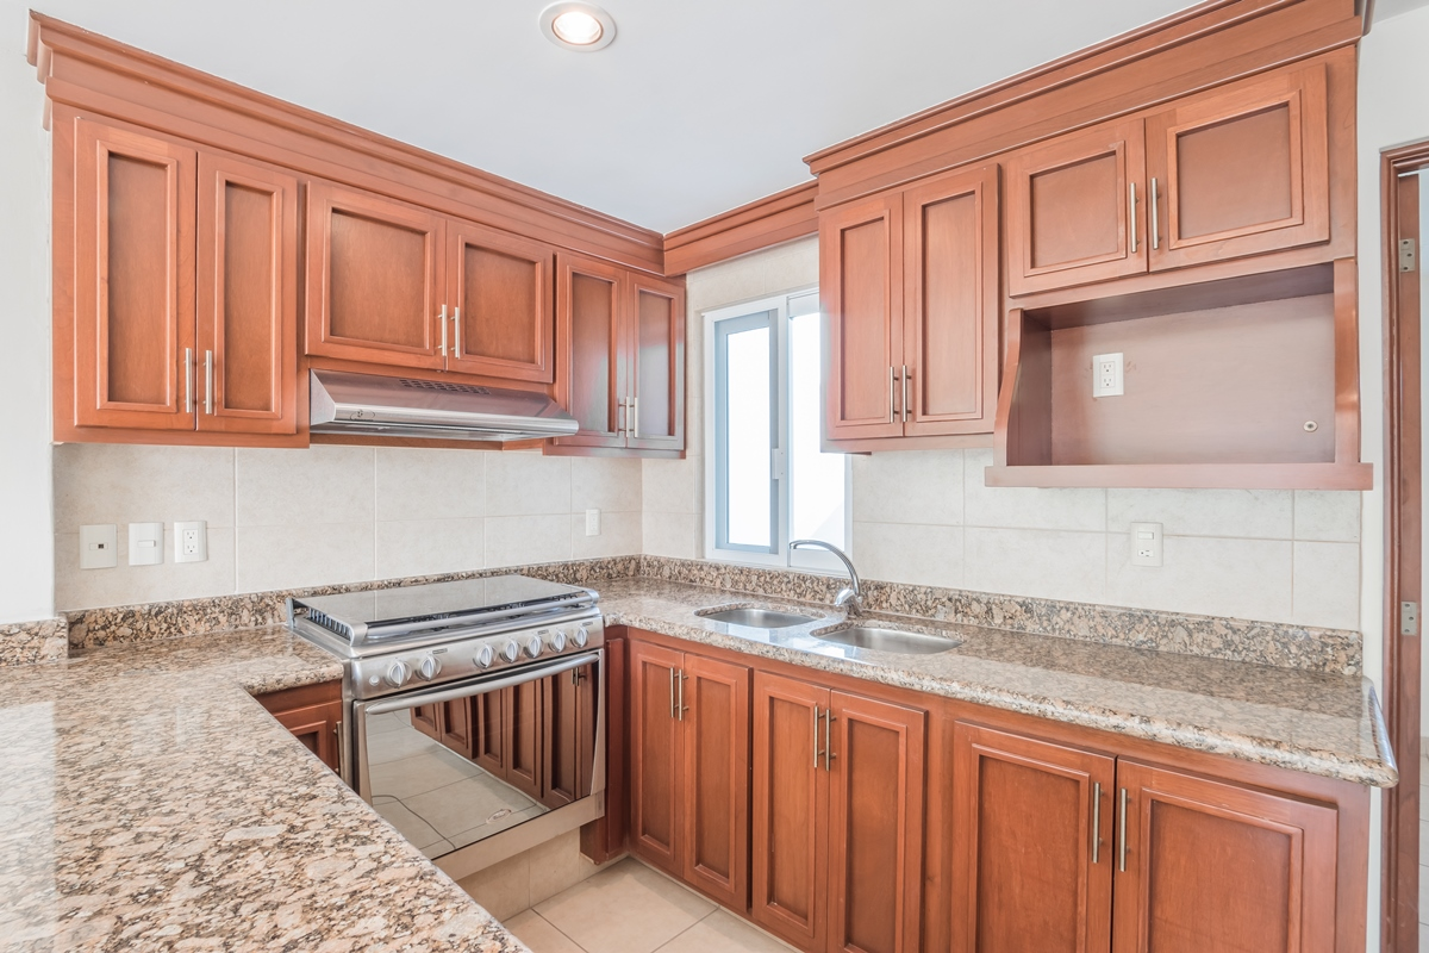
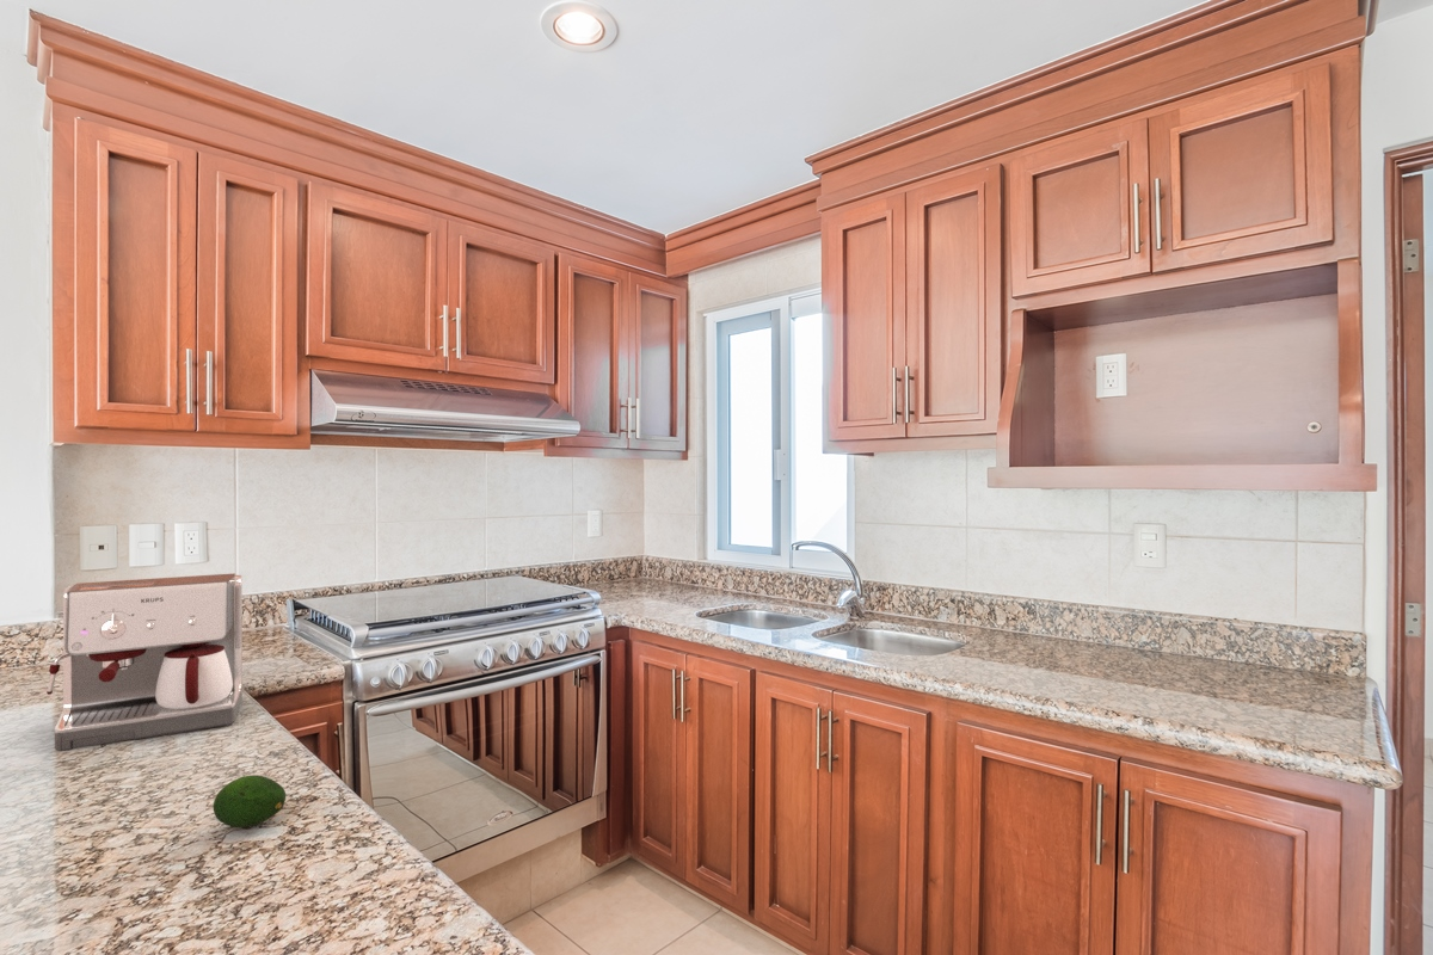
+ fruit (250, 800)
+ coffee maker (155, 652)
